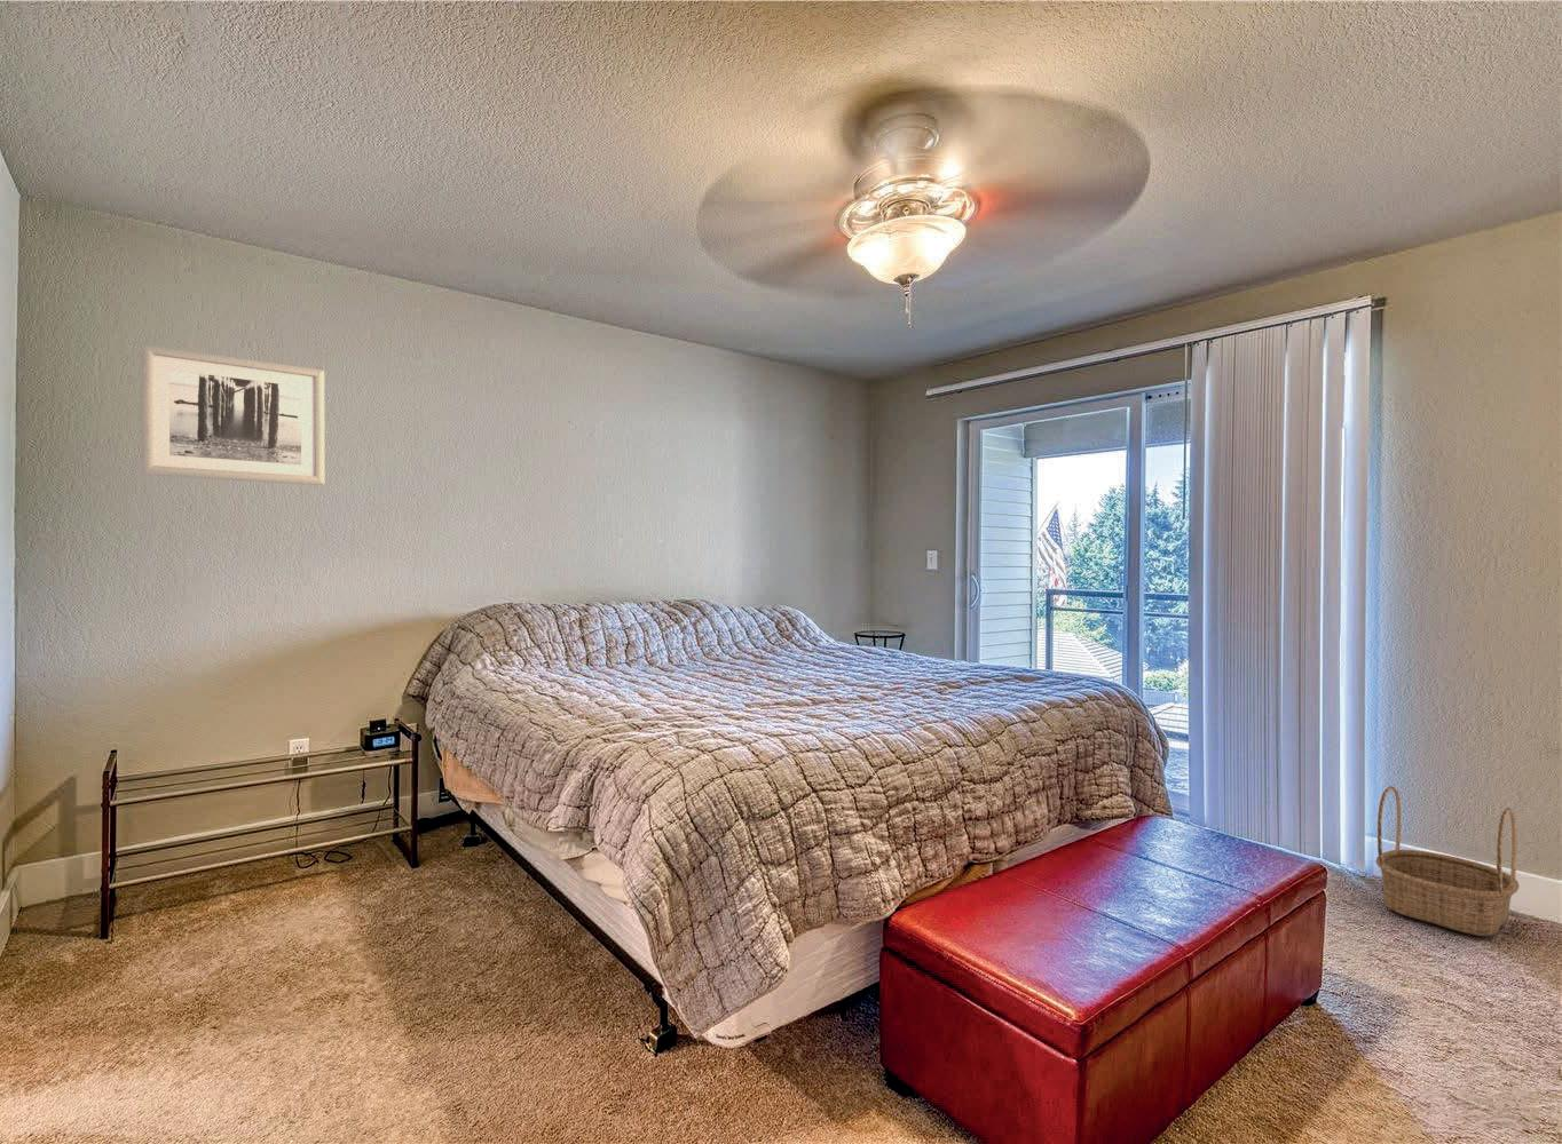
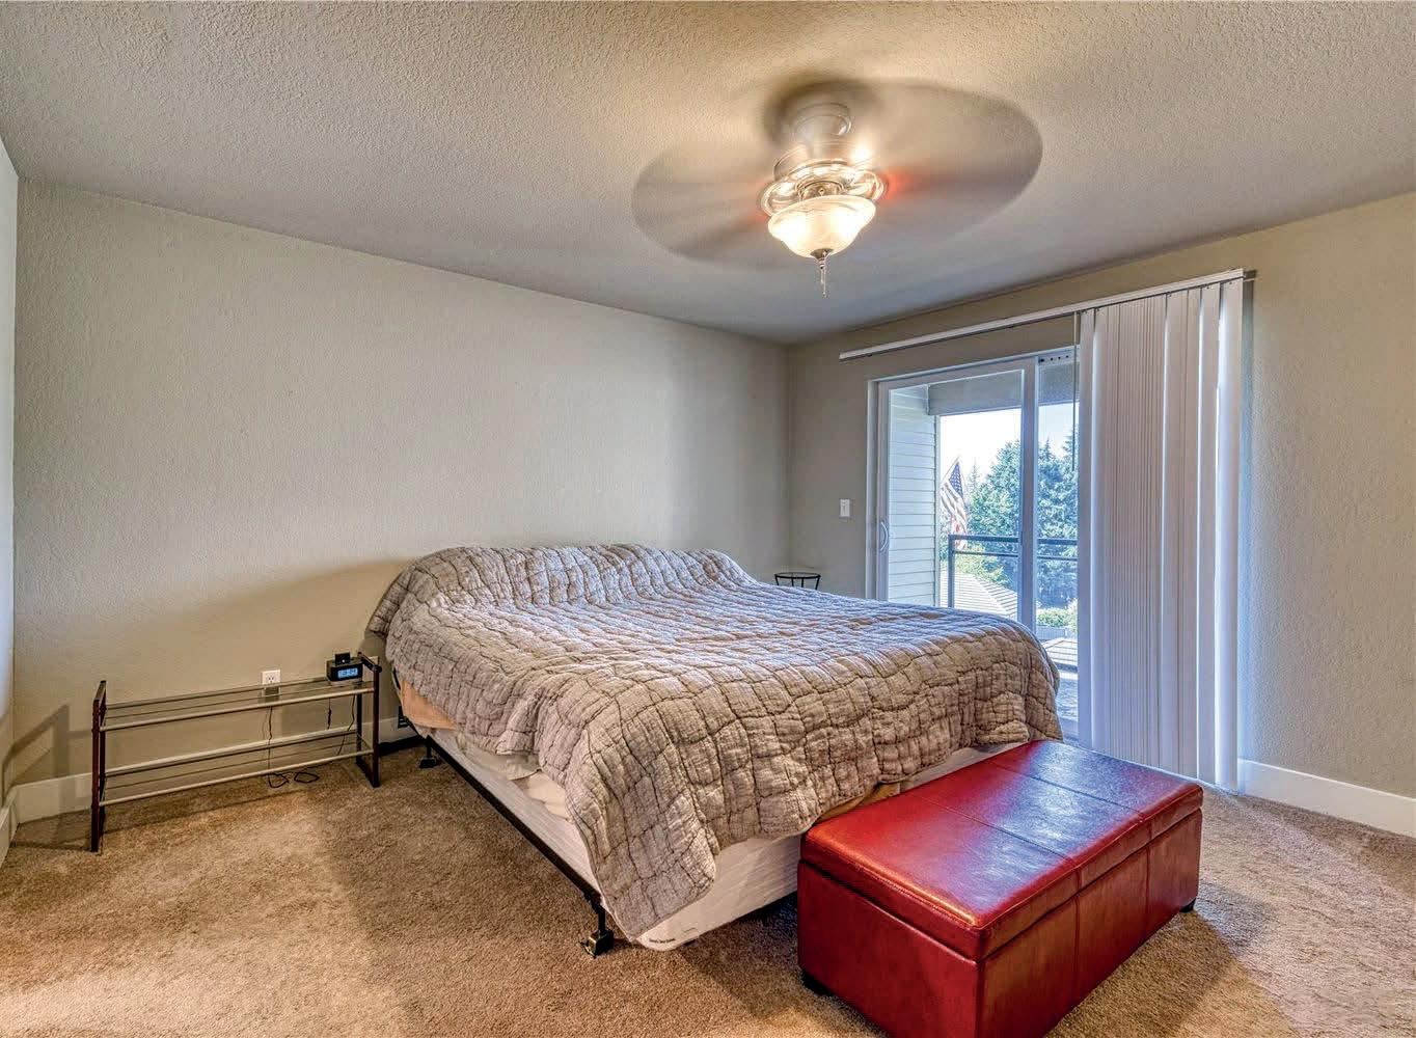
- basket (1444, 857)
- wall art (238, 419)
